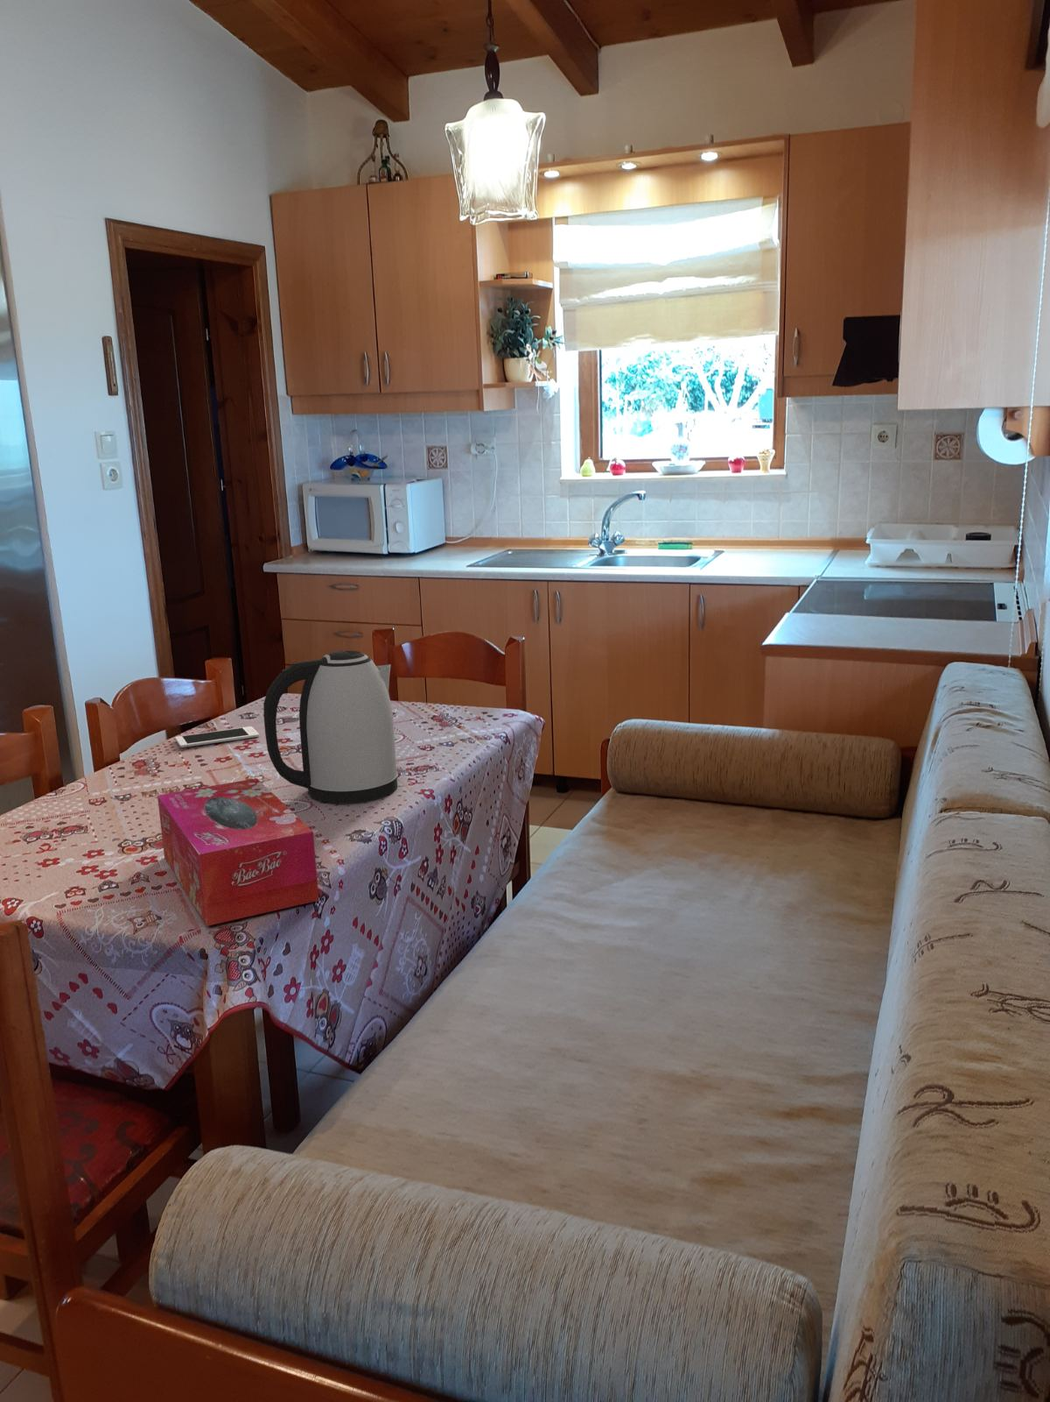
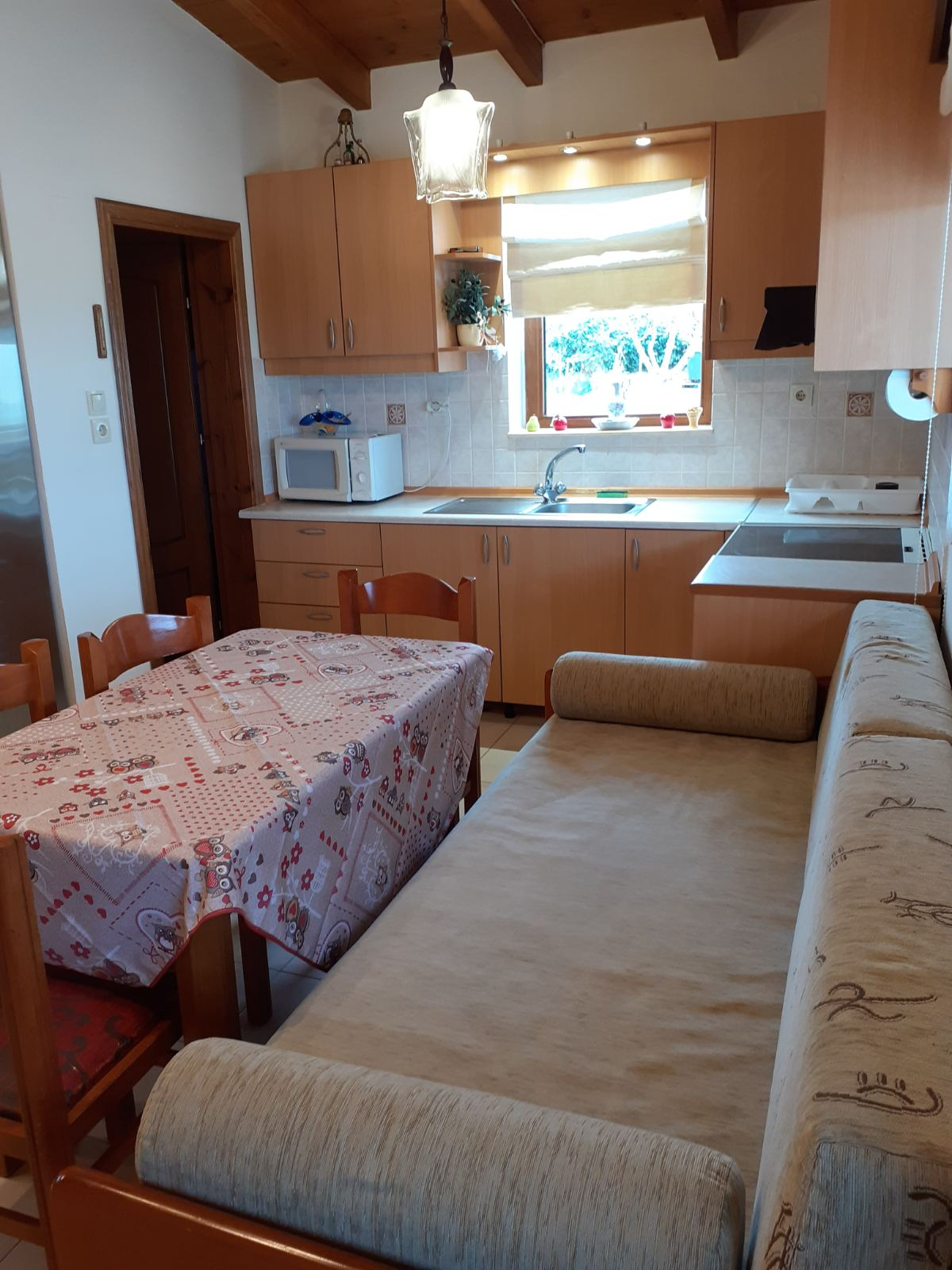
- kettle (331, 723)
- cell phone (217, 736)
- tissue box (234, 845)
